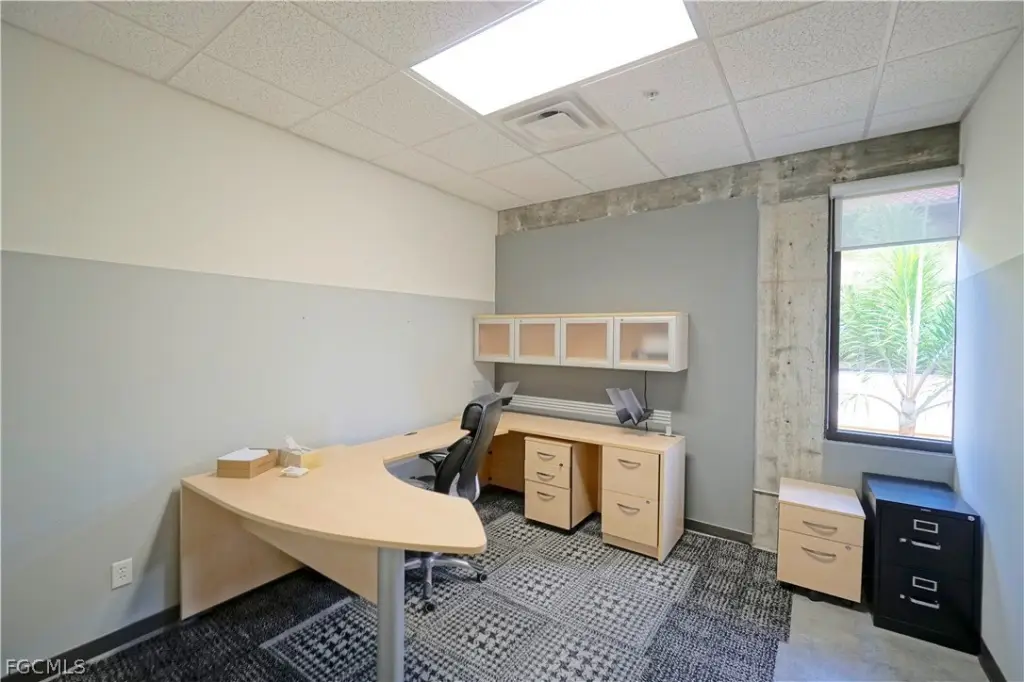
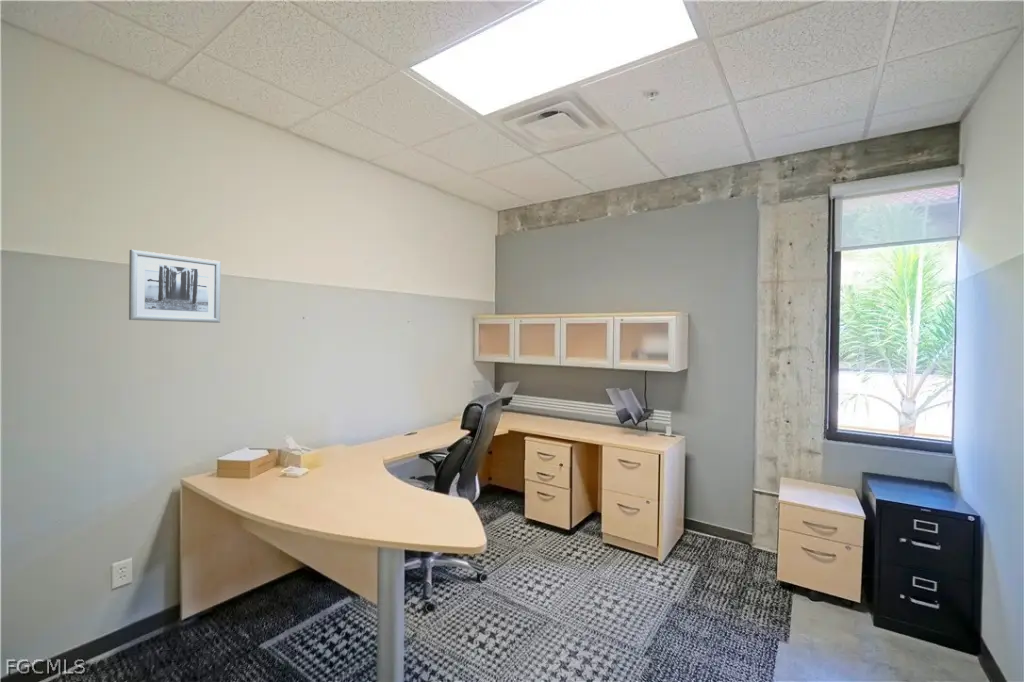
+ wall art (177, 288)
